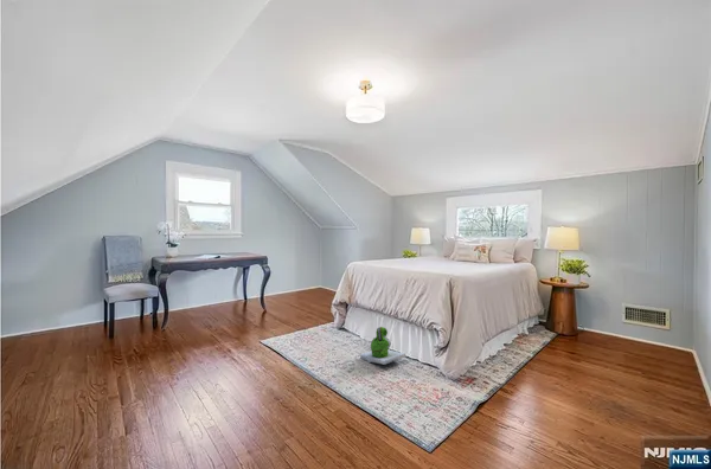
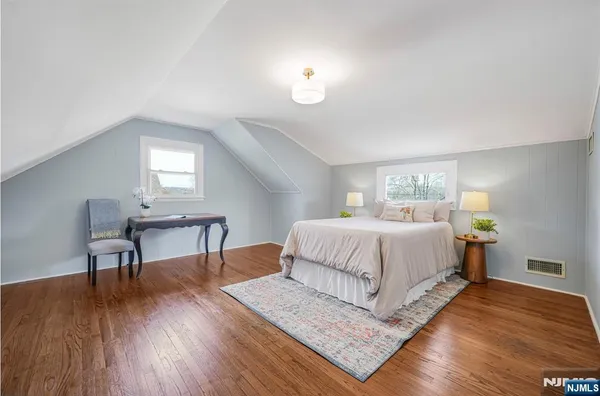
- bag (382, 343)
